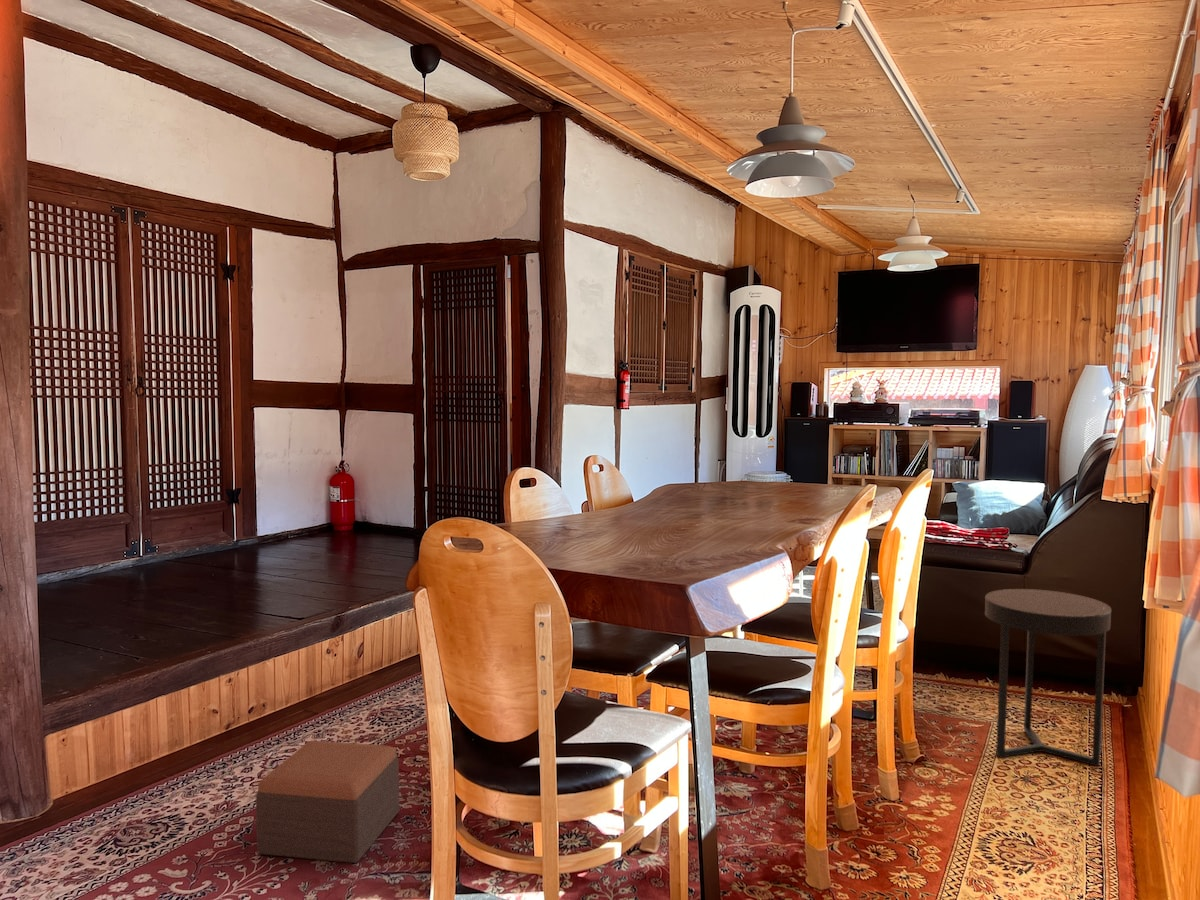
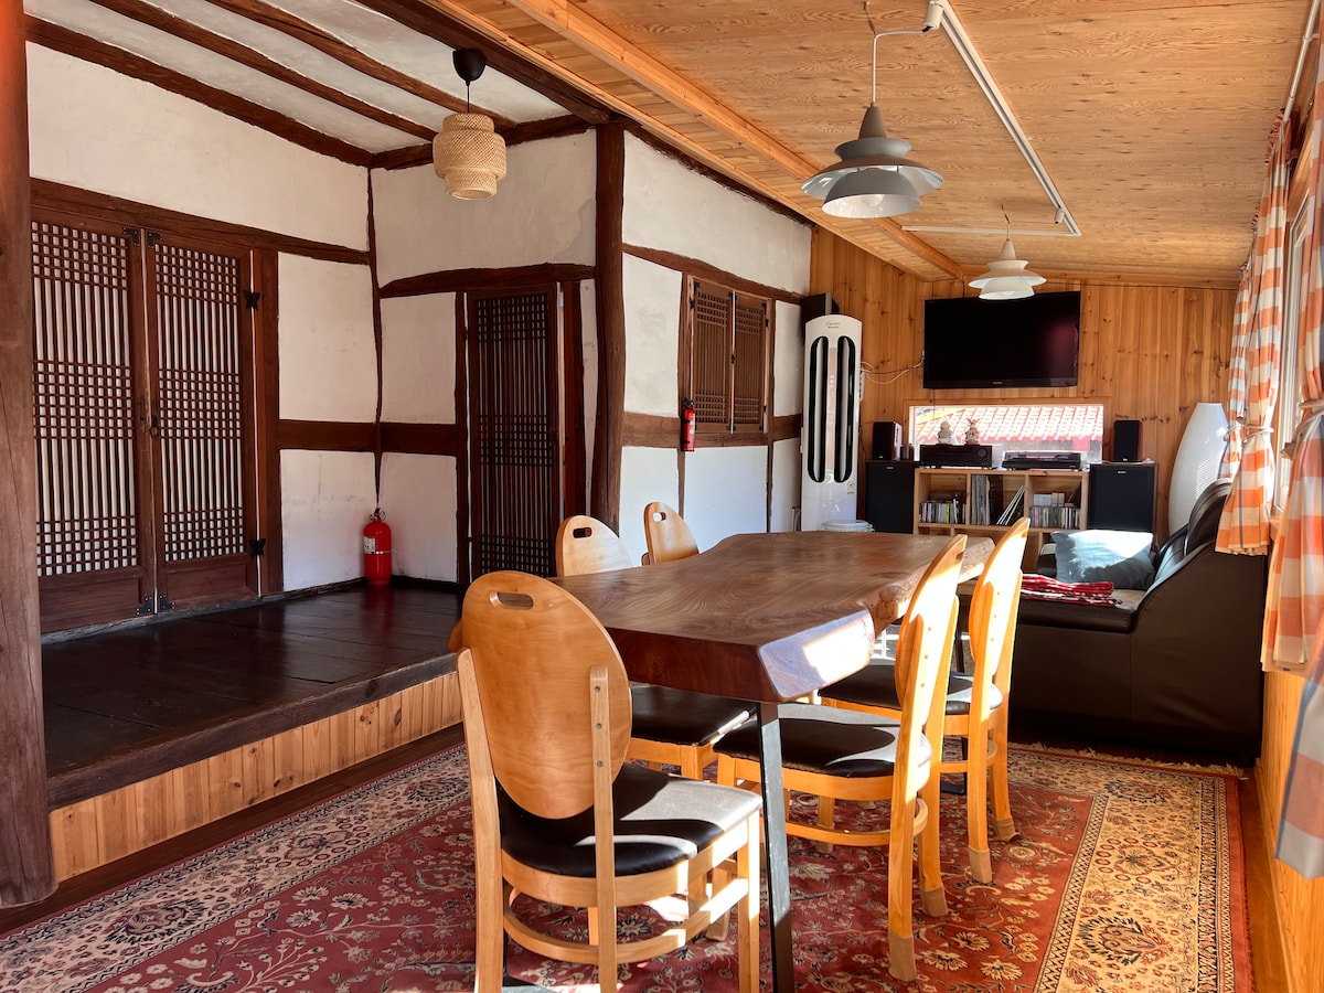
- footstool (330, 795)
- side table (1032, 676)
